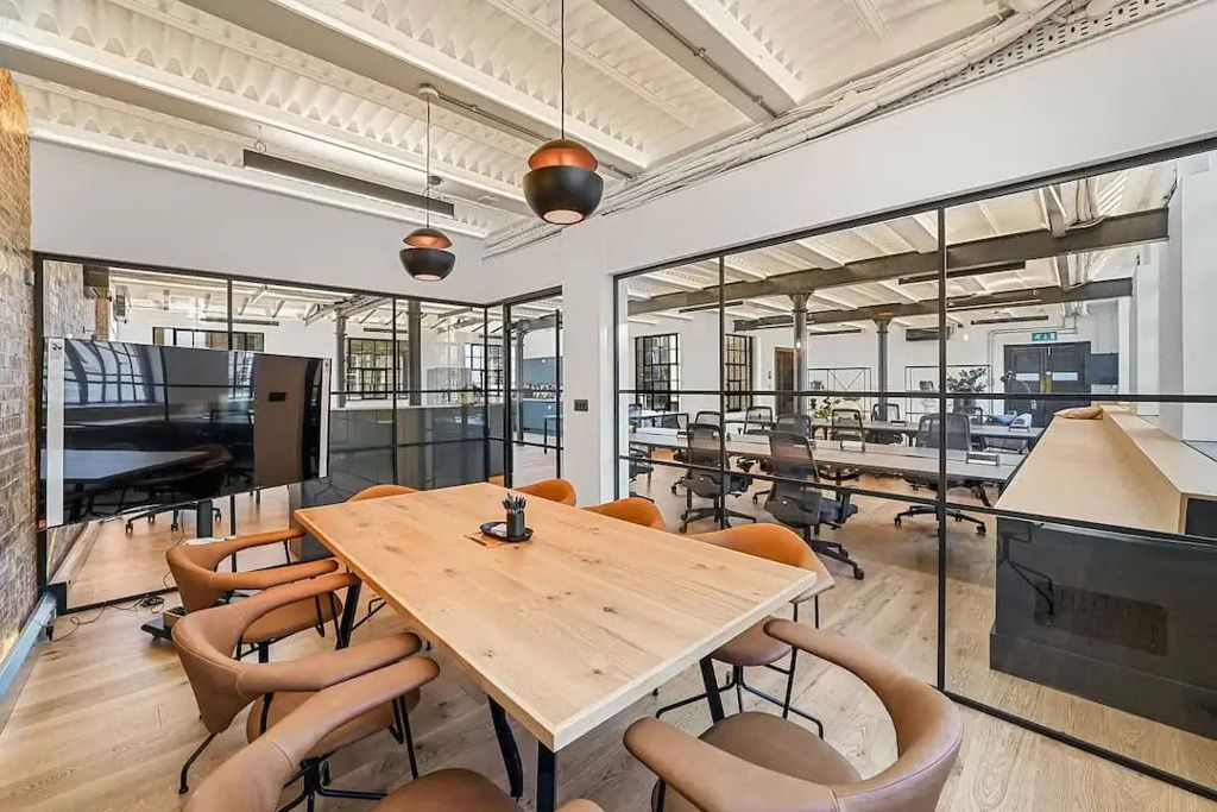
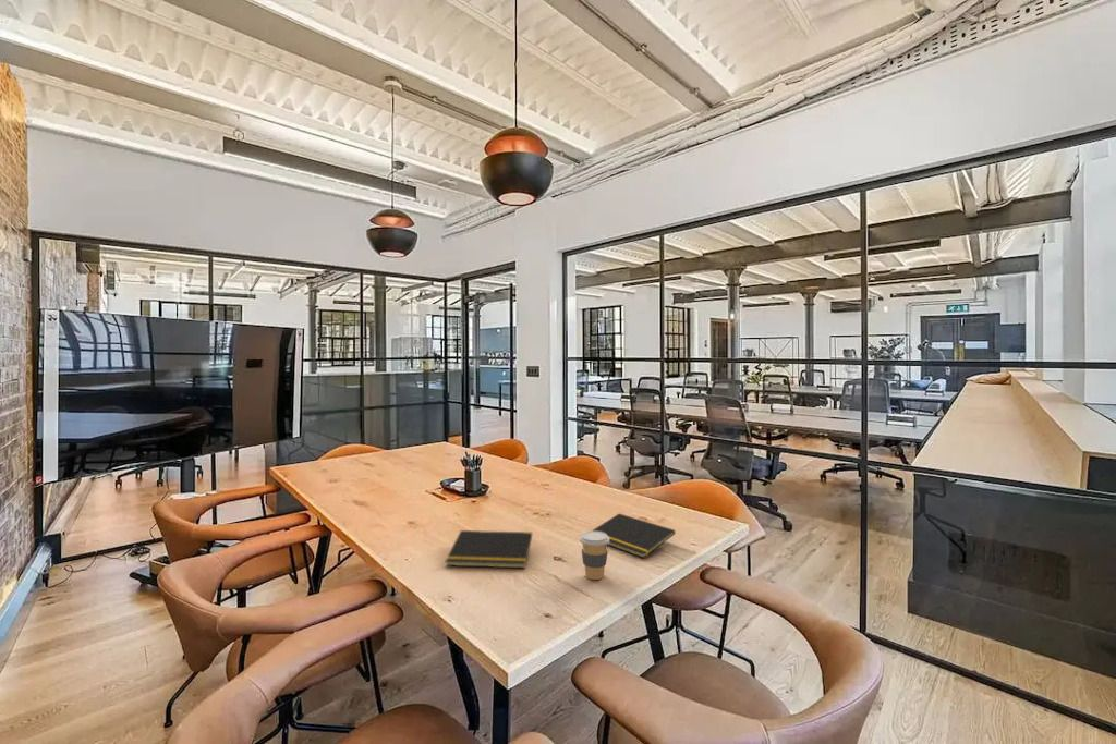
+ coffee cup (594, 556)
+ notepad (490, 548)
+ notepad (630, 534)
